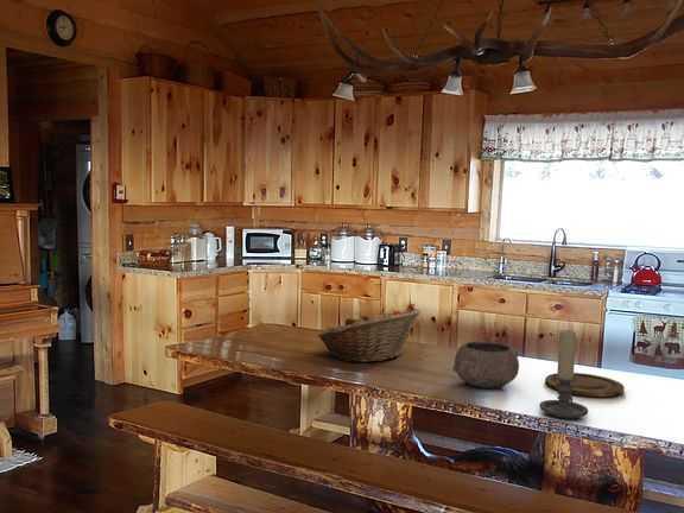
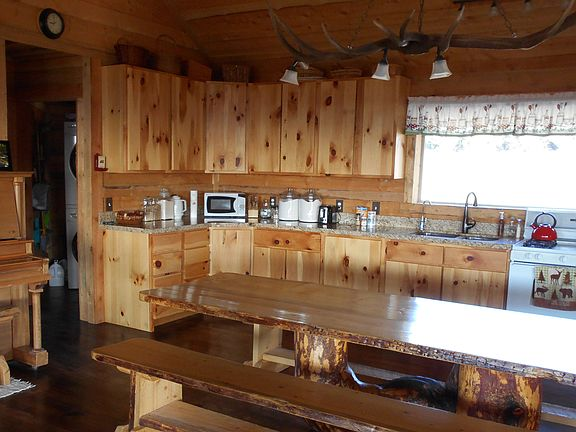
- fruit basket (370, 331)
- bowl (486, 365)
- plate (583, 384)
- candle holder (566, 370)
